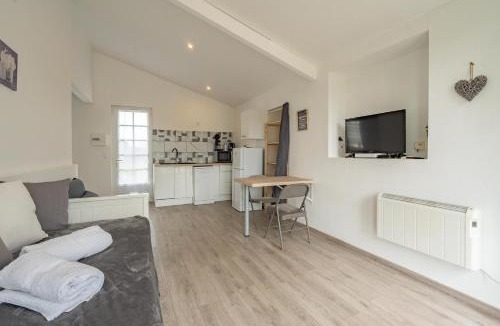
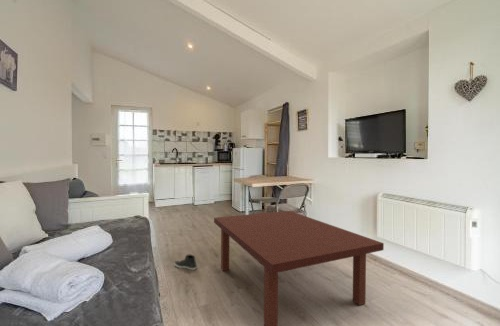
+ sneaker (185, 260)
+ coffee table (283, 255)
